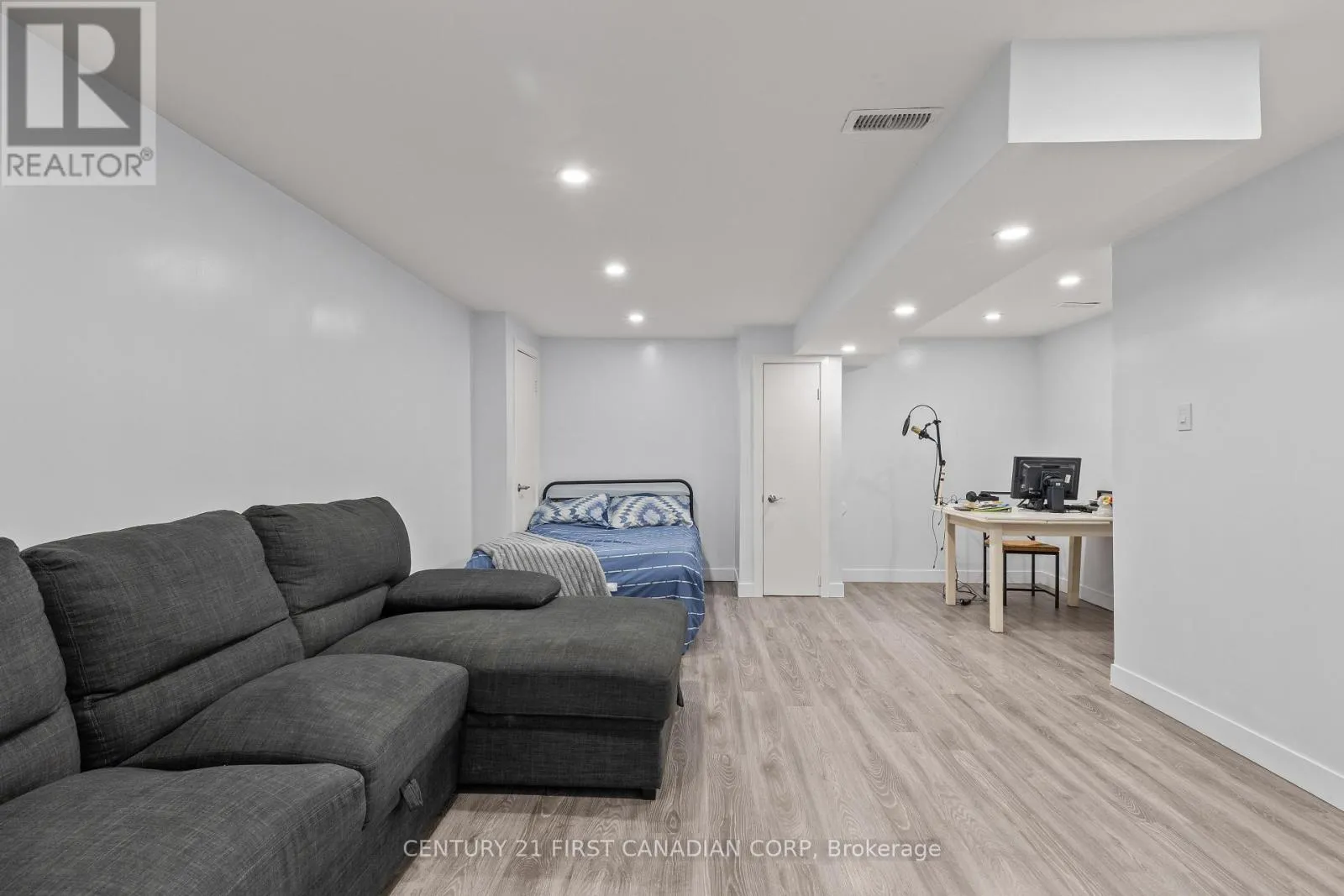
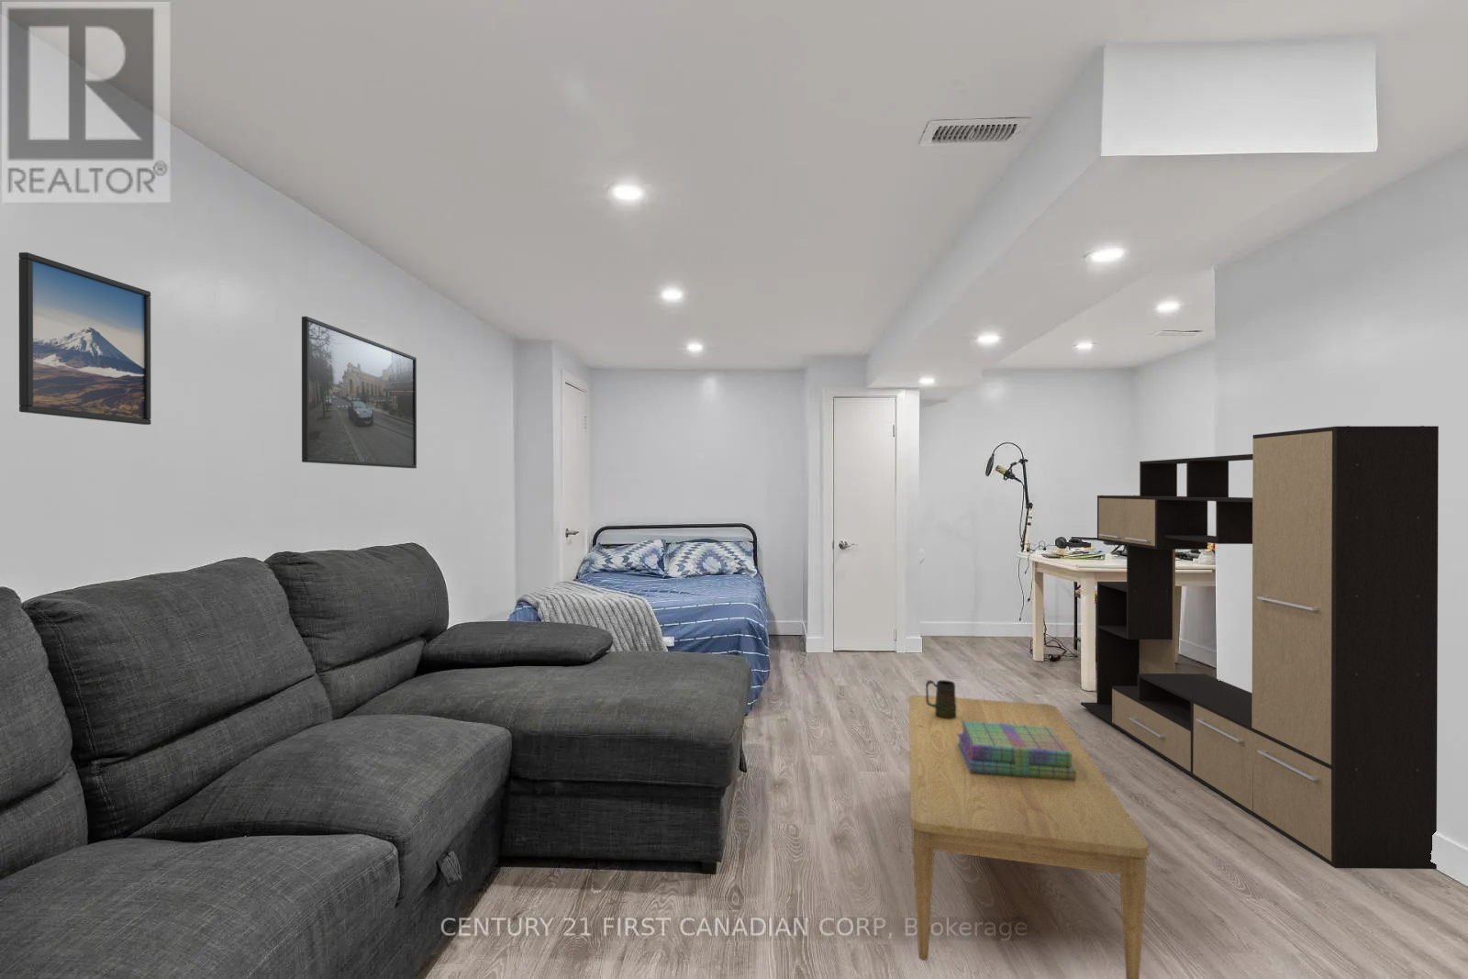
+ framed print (91, 346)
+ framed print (366, 402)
+ stack of books (1013, 747)
+ media console (1174, 604)
+ mug (940, 697)
+ coffee table (997, 807)
